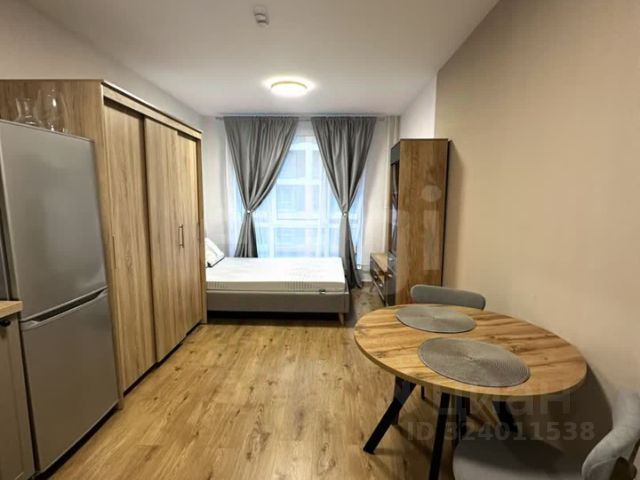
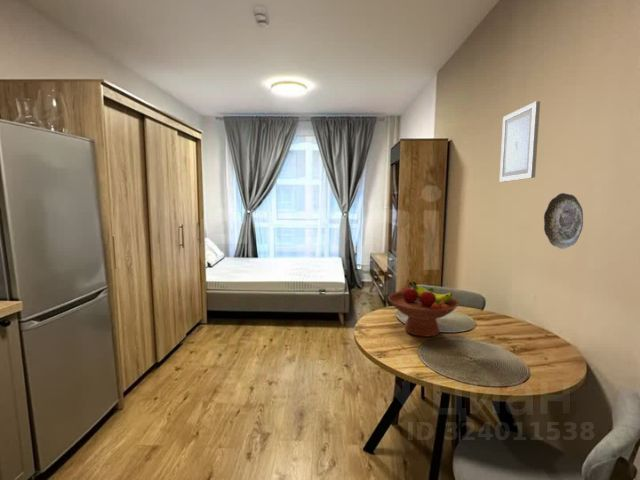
+ fruit bowl (422, 309)
+ decorative plate (564, 221)
+ wall art (518, 145)
